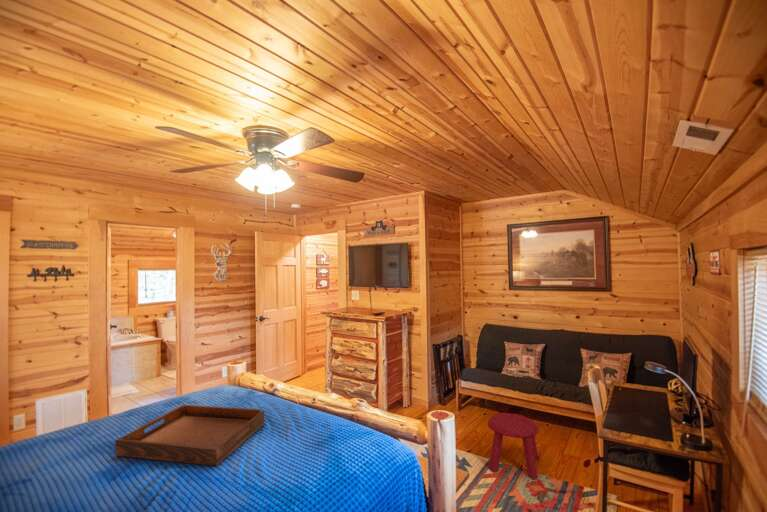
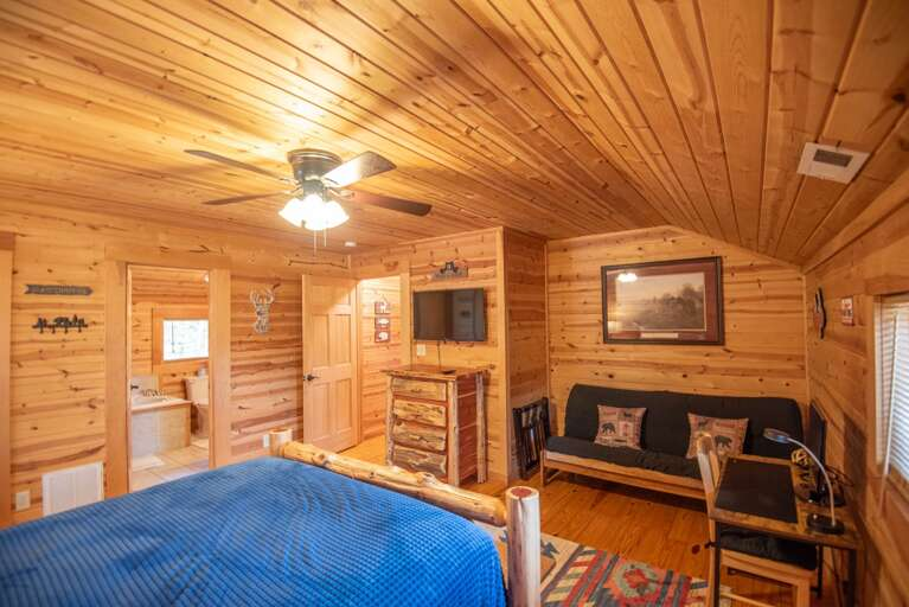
- stool (515, 437)
- serving tray (197, 430)
